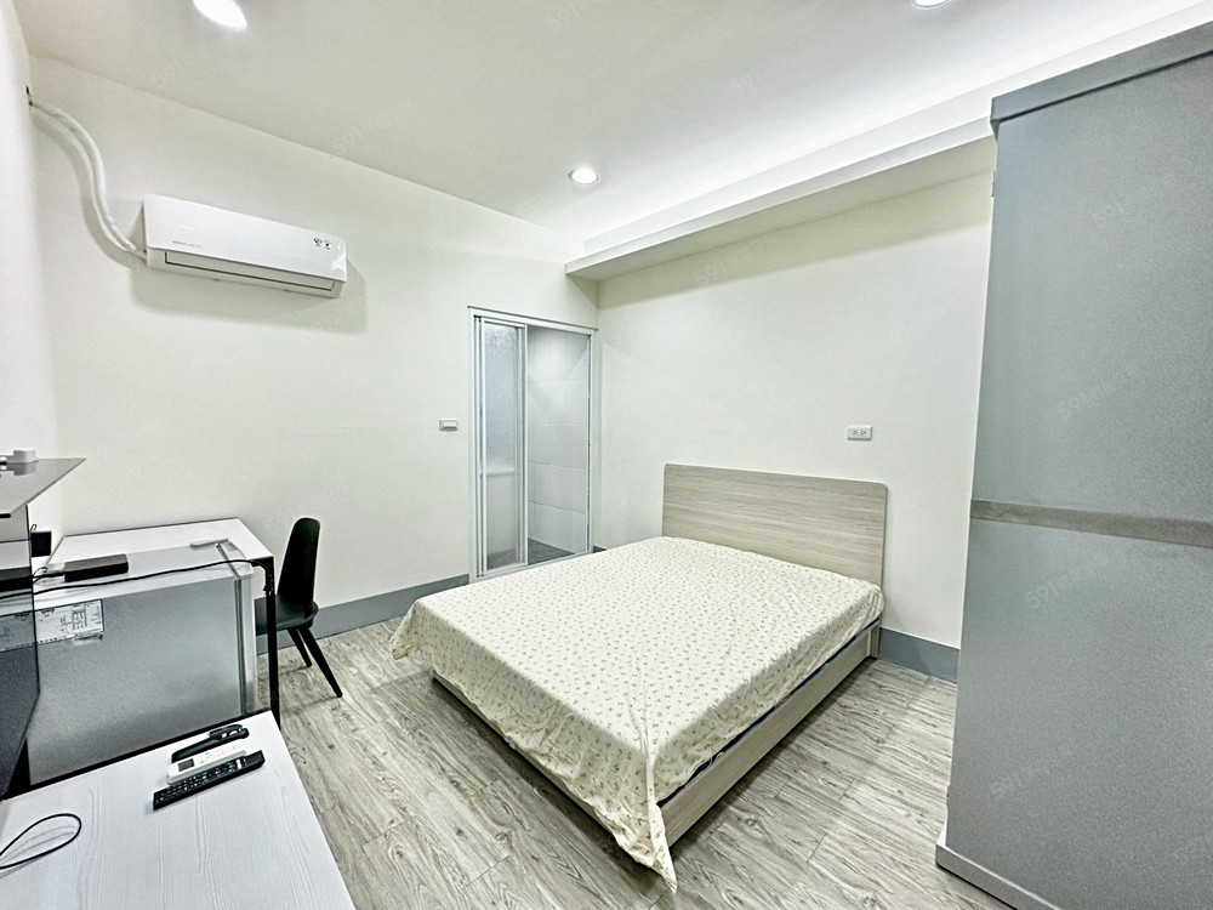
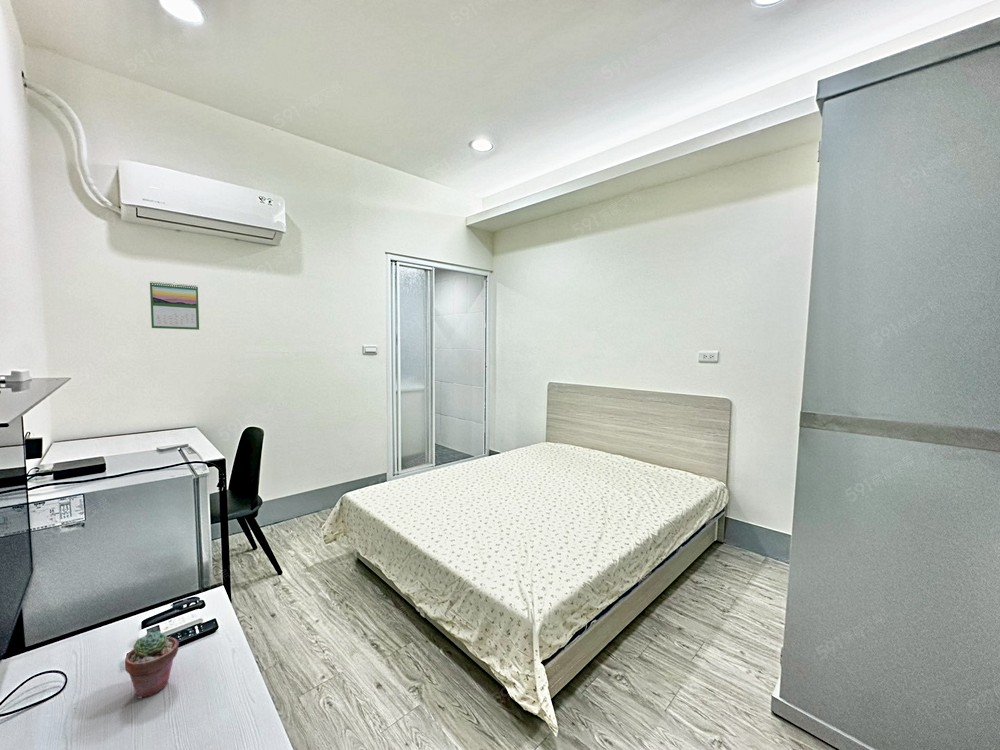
+ potted succulent (152, 660)
+ calendar (175, 305)
